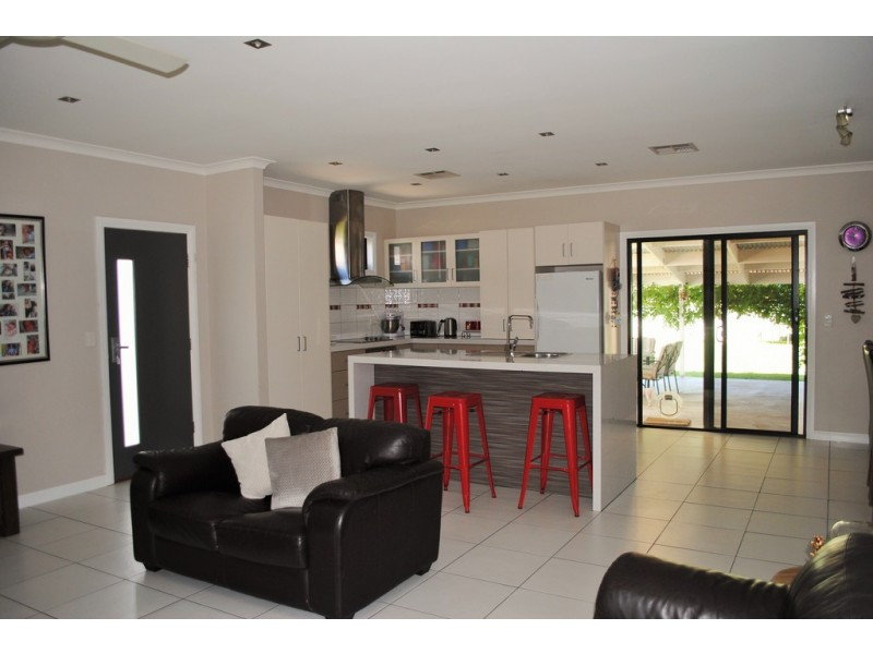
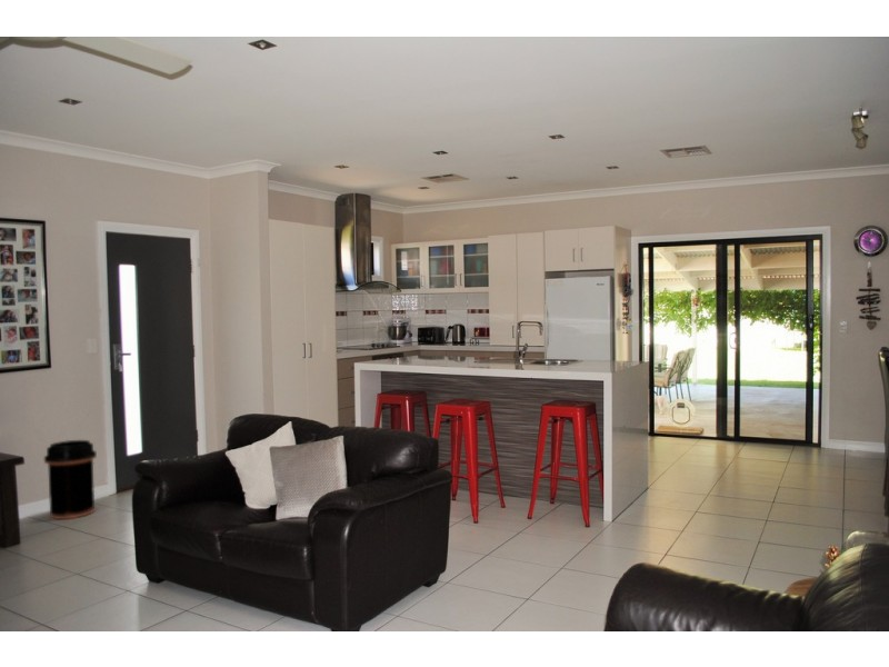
+ trash can (71, 478)
